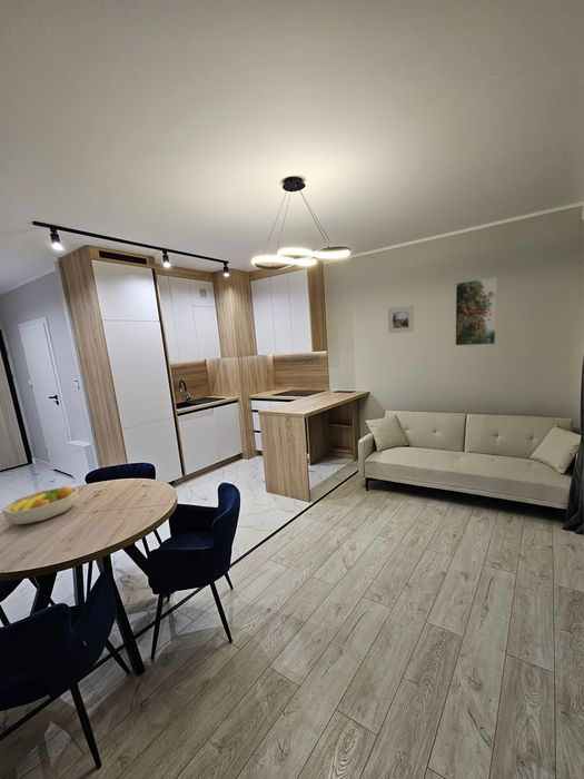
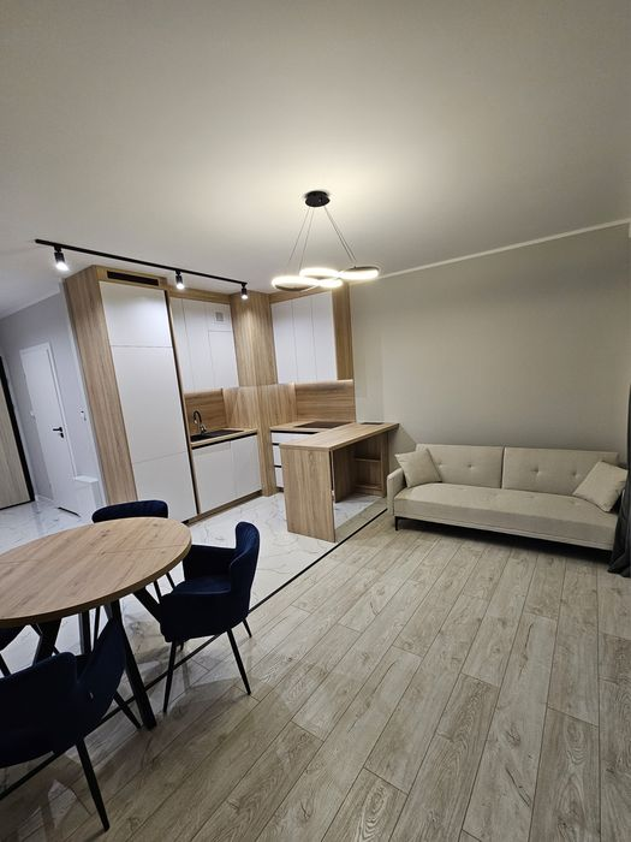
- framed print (475, 313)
- fruit bowl (42, 502)
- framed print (400, 319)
